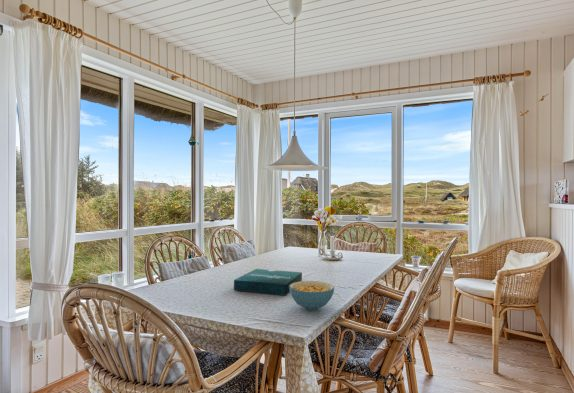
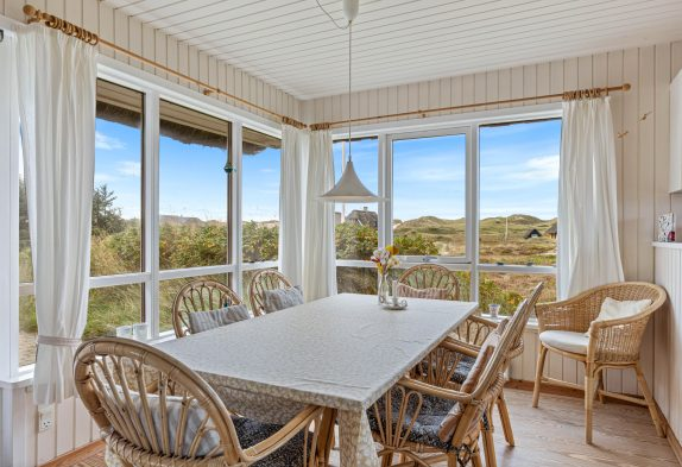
- cereal bowl (311, 297)
- pizza box (269, 280)
